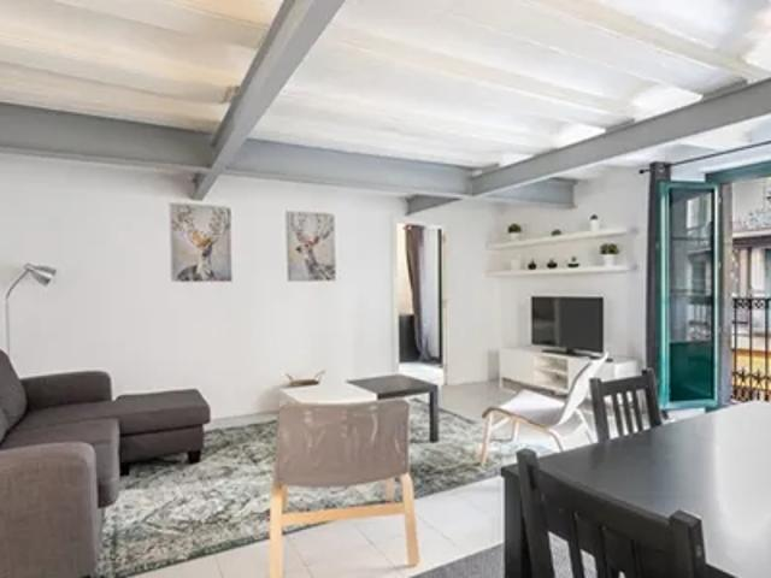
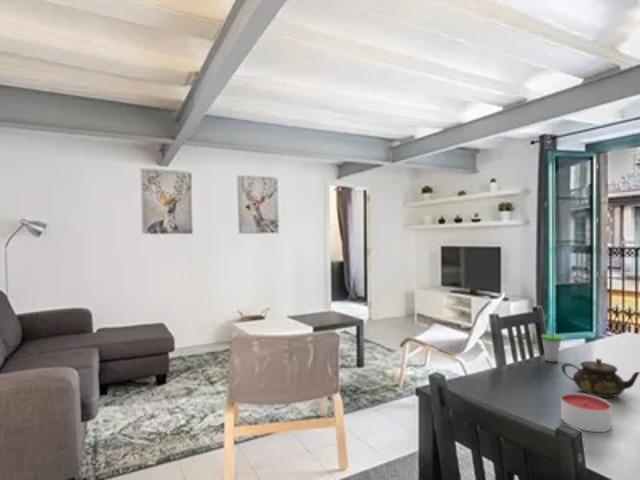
+ cup (551, 343)
+ teapot (599, 375)
+ candle (585, 410)
